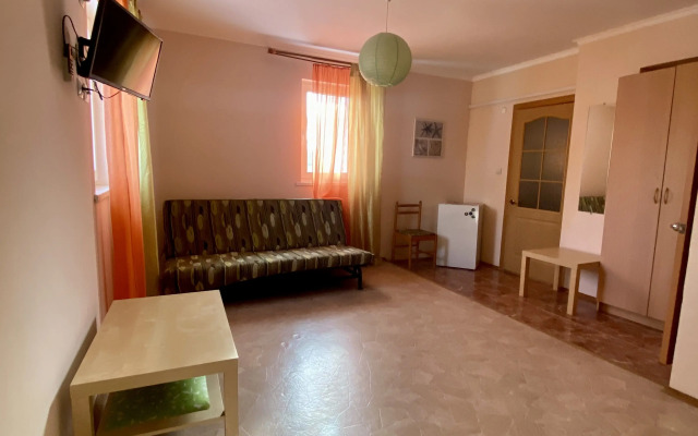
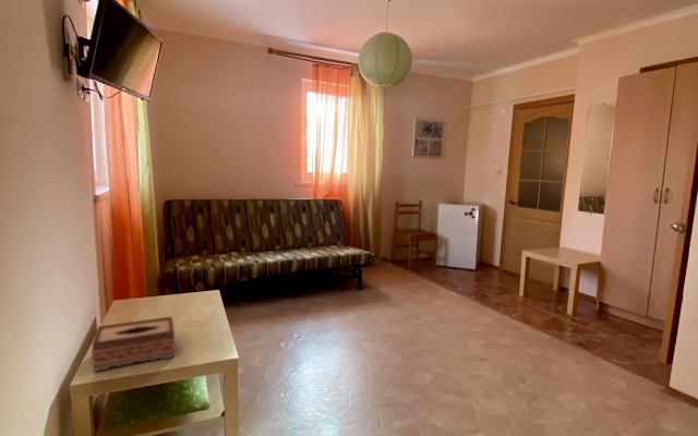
+ tissue box (136, 341)
